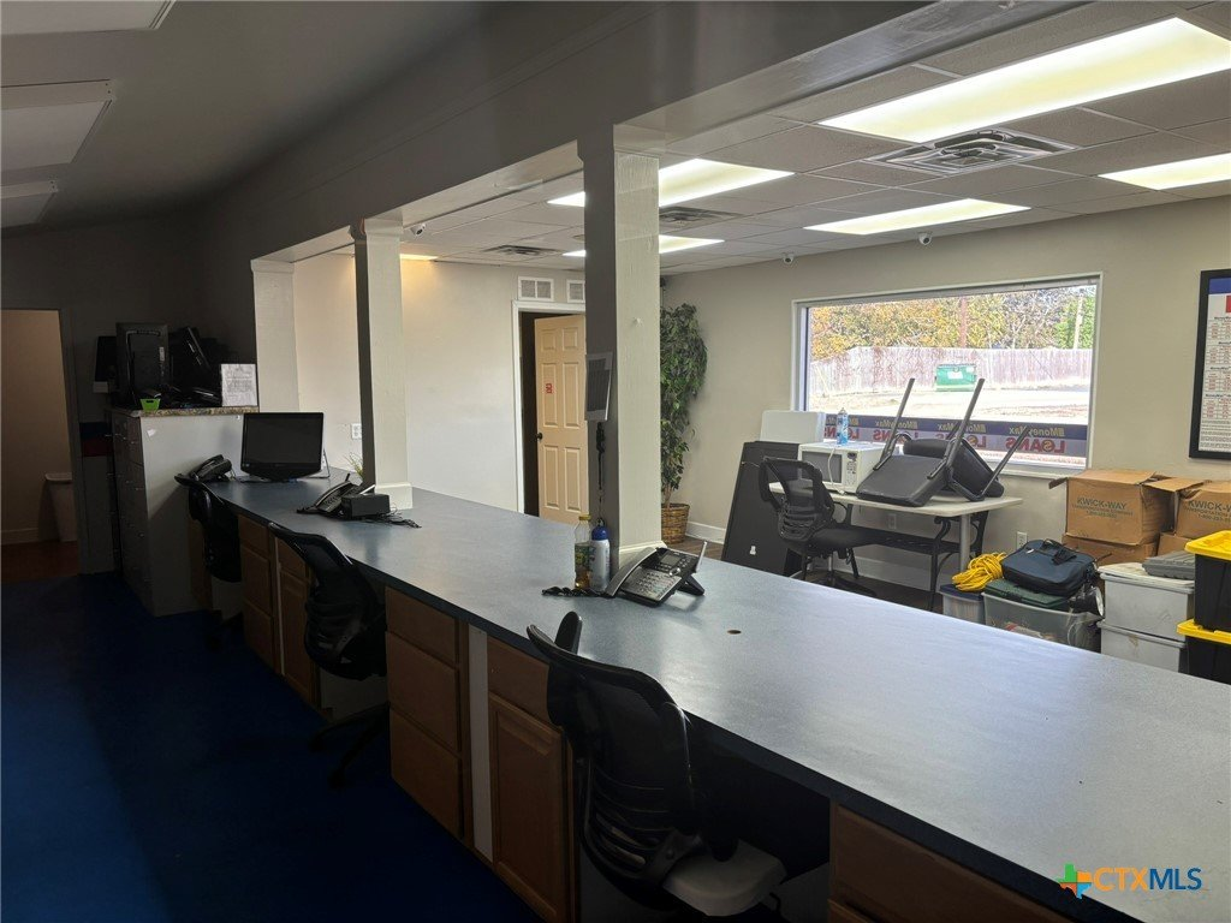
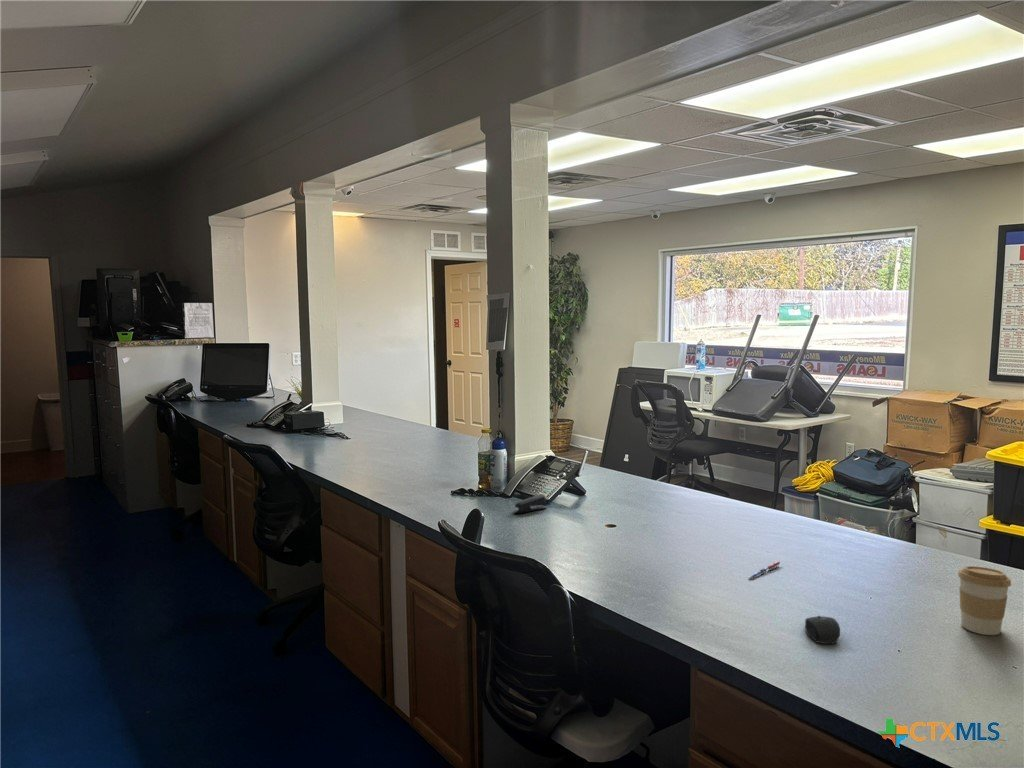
+ coffee cup (982, 598)
+ pen (764, 569)
+ mouse (821, 626)
+ stapler (530, 503)
